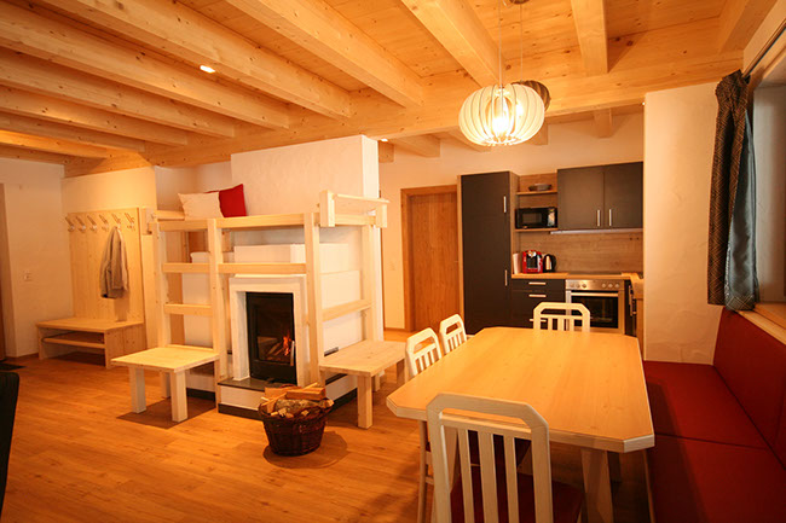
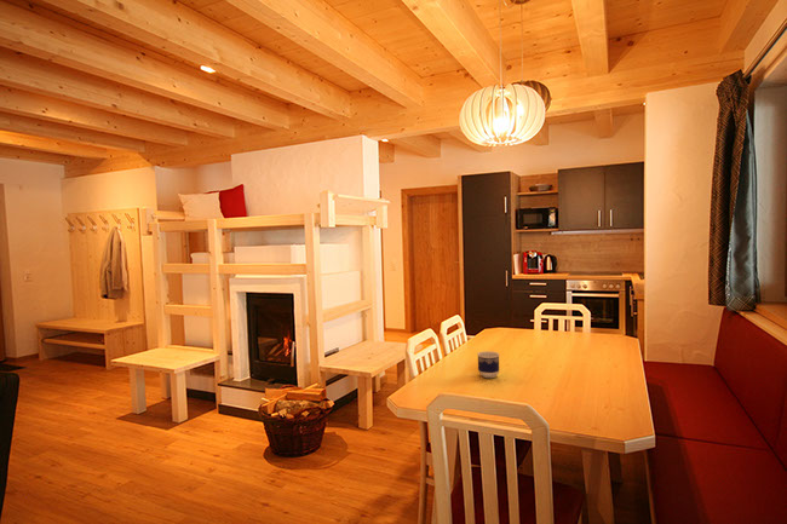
+ cup (489, 364)
